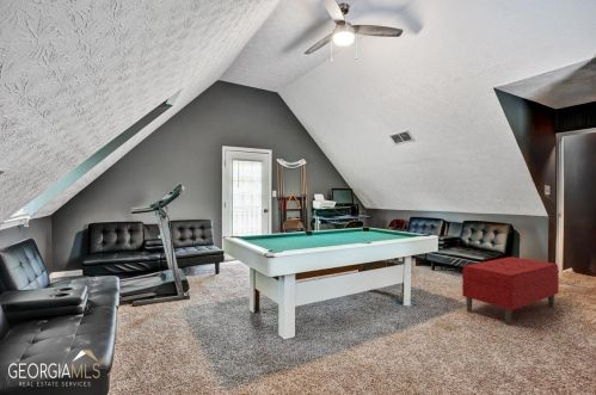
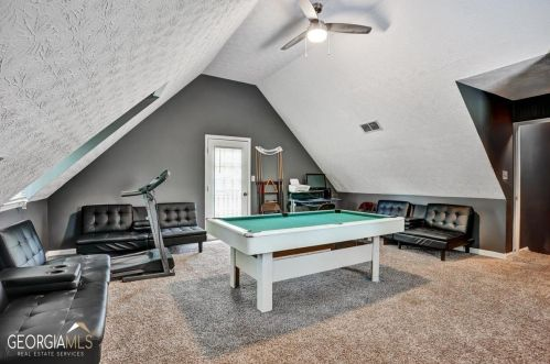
- bench (510, 286)
